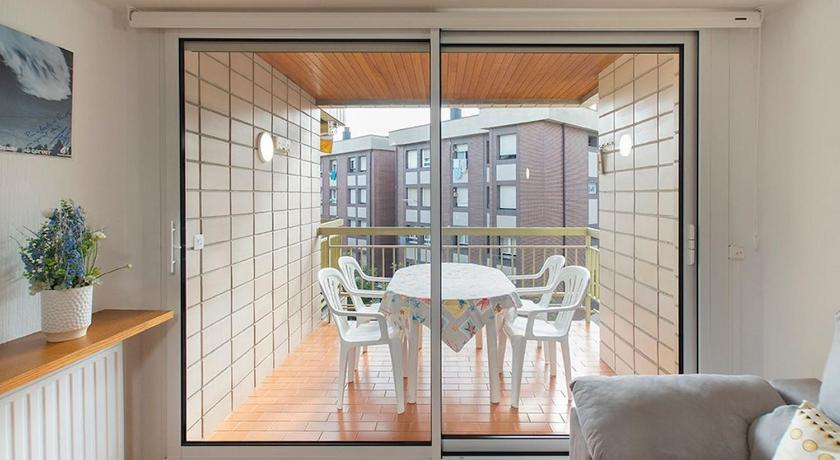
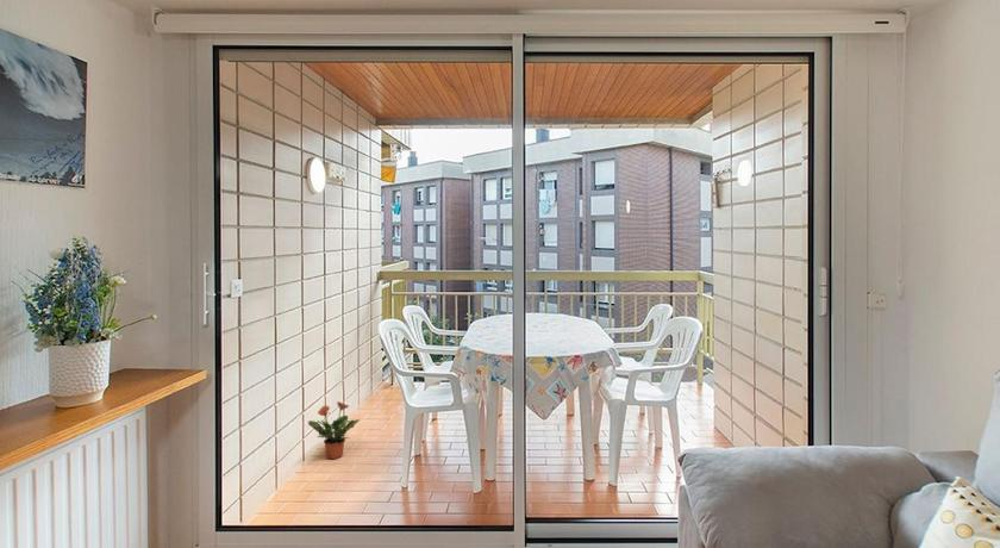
+ potted plant (333, 428)
